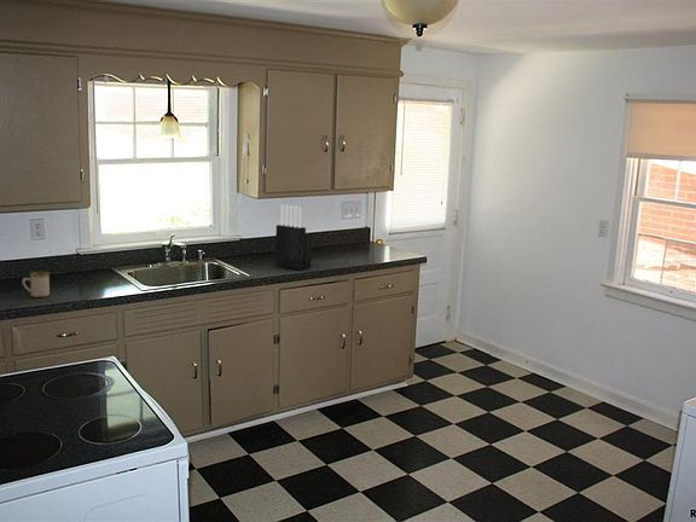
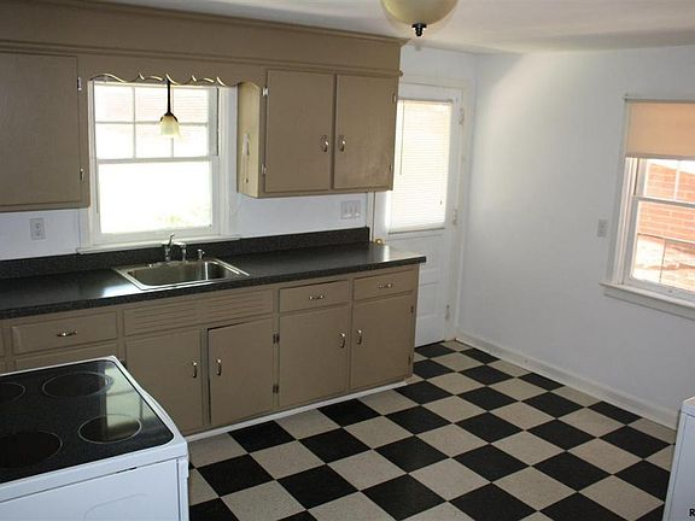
- mug (36, 284)
- knife block (295, 236)
